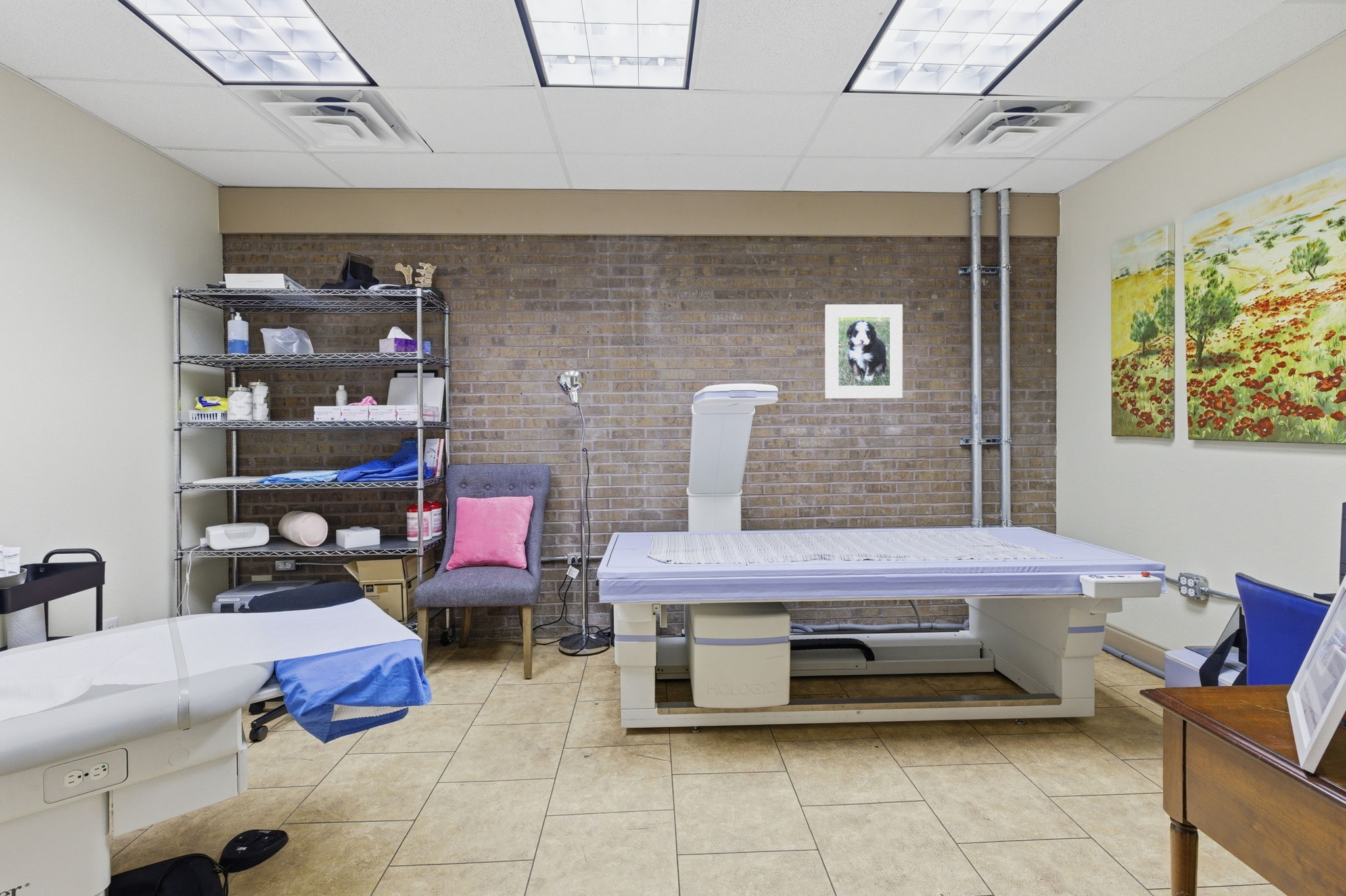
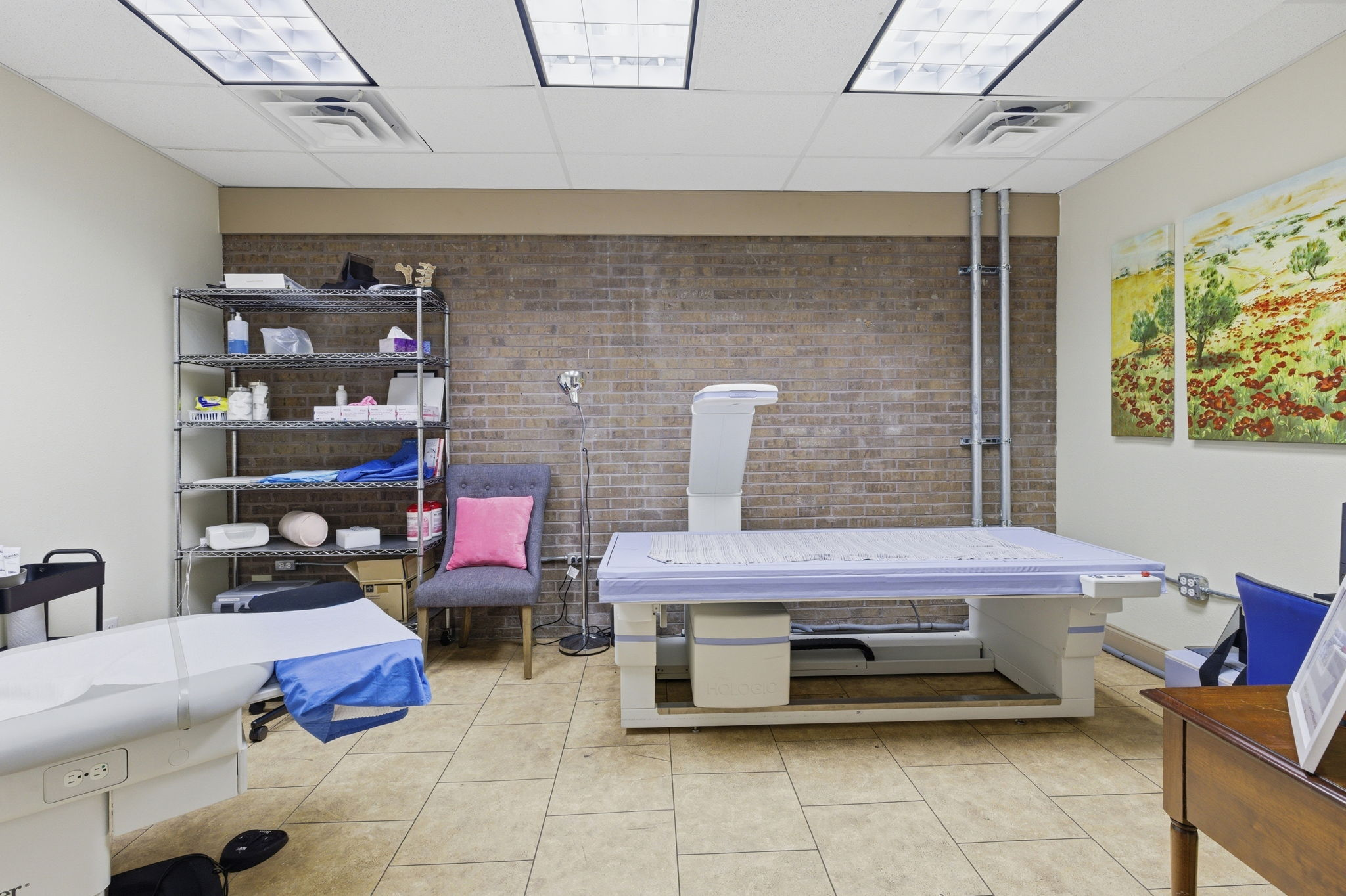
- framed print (864, 351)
